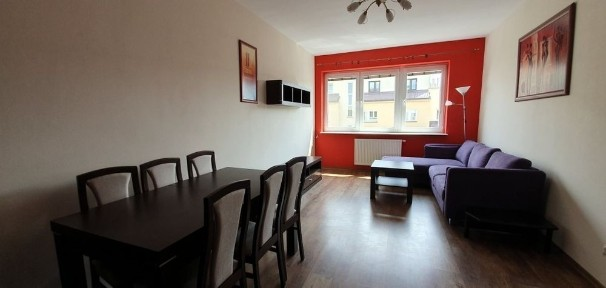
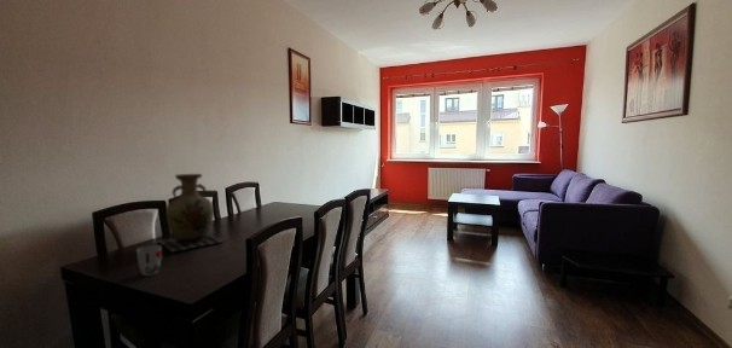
+ vase (190, 208)
+ cup (149, 260)
